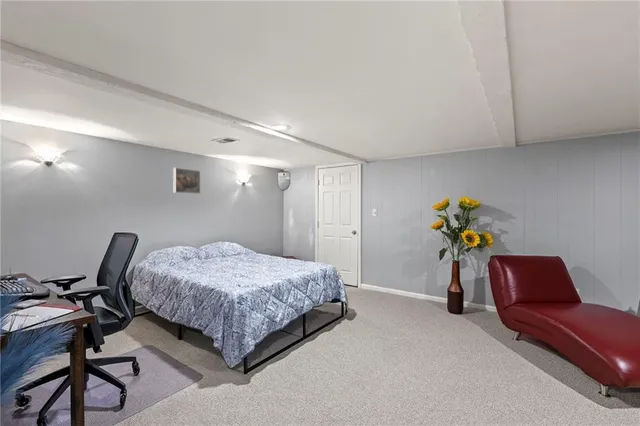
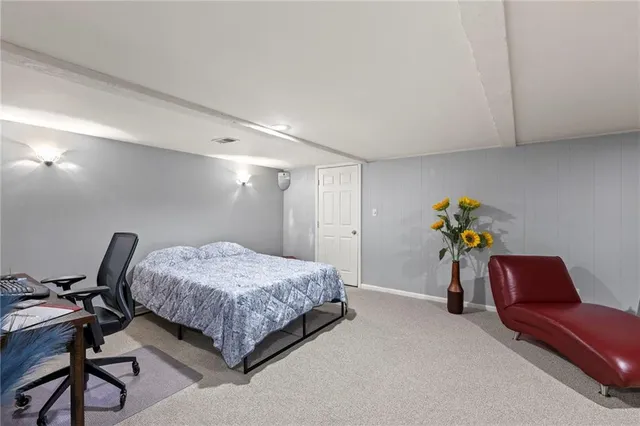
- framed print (187, 181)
